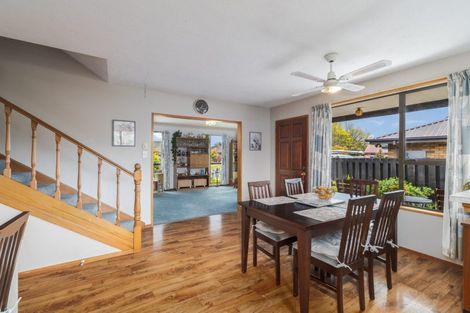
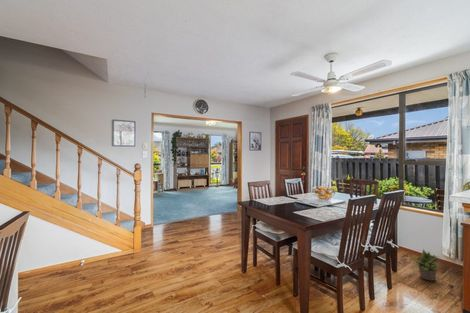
+ potted plant (424, 264)
